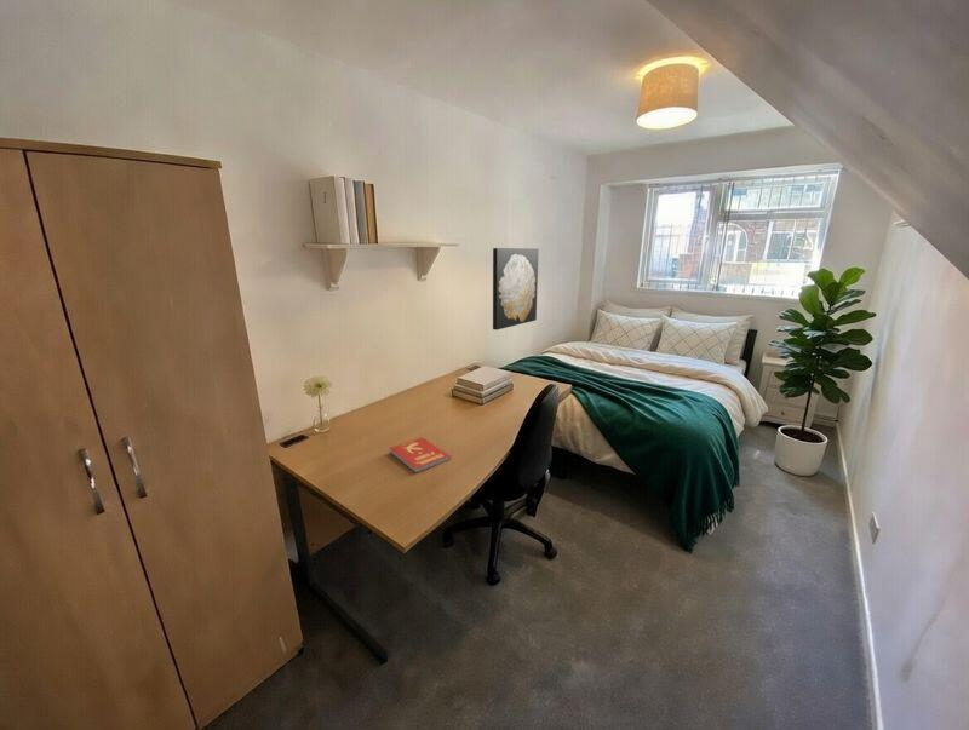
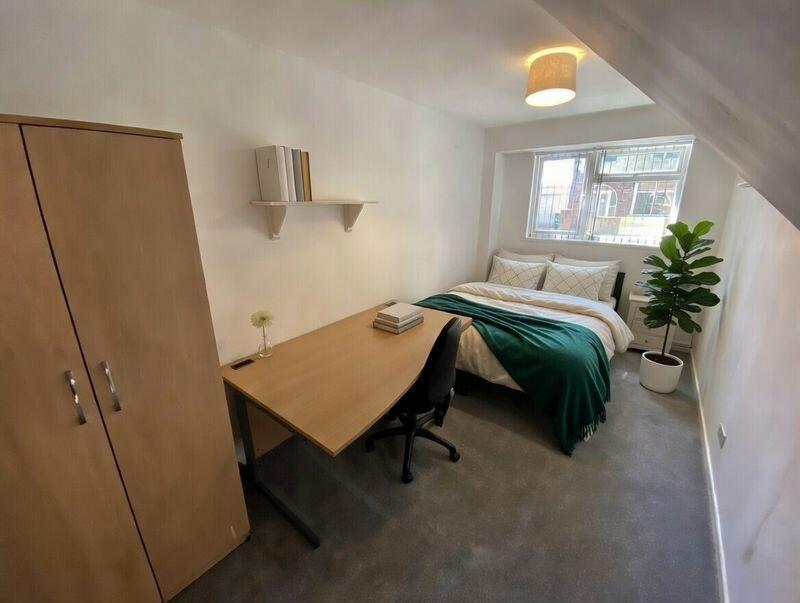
- wall art (516, 287)
- book (419, 453)
